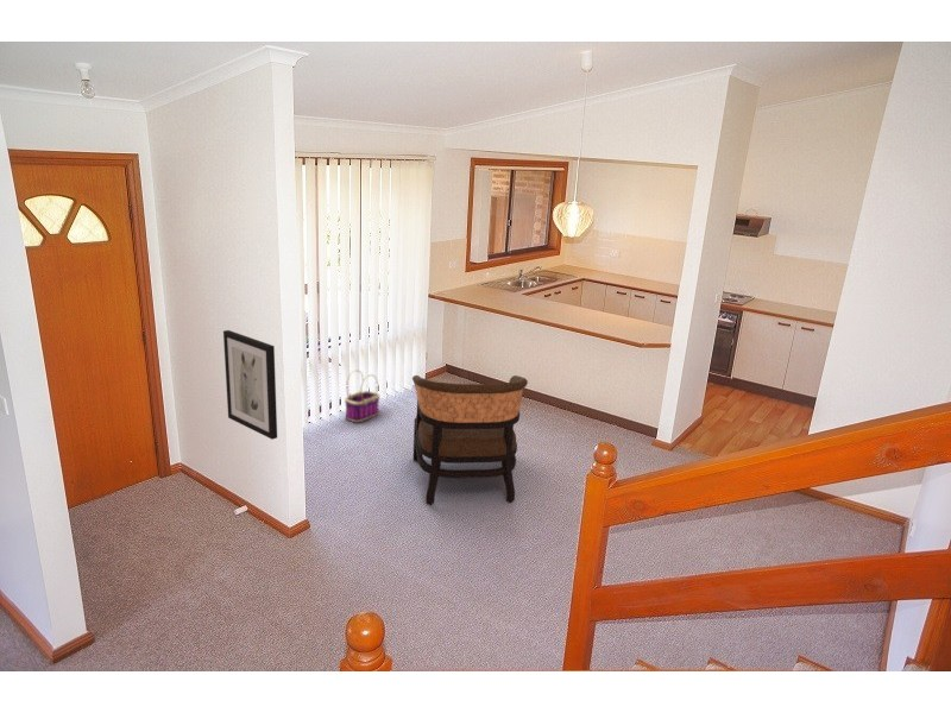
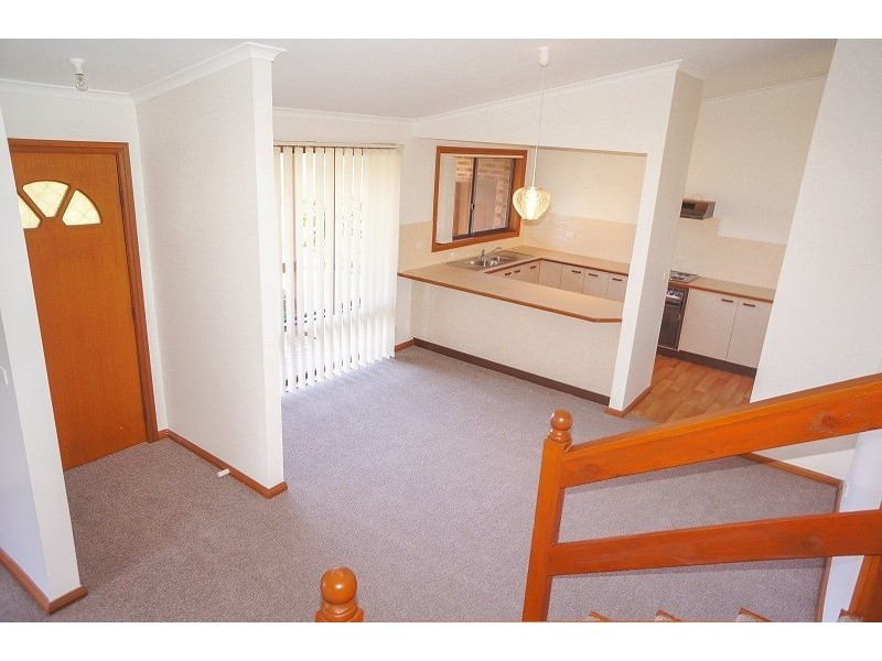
- wall art (250, 384)
- basket (361, 393)
- armchair (467, 425)
